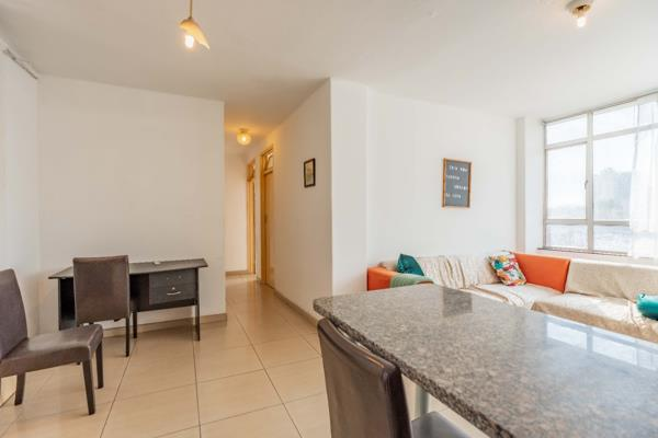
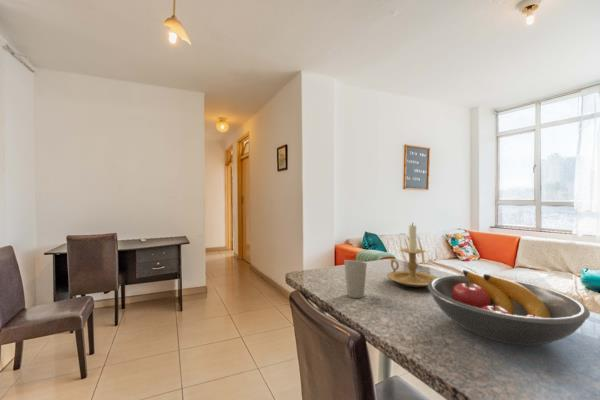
+ fruit bowl (497, 306)
+ cup (355, 277)
+ candle holder (412, 253)
